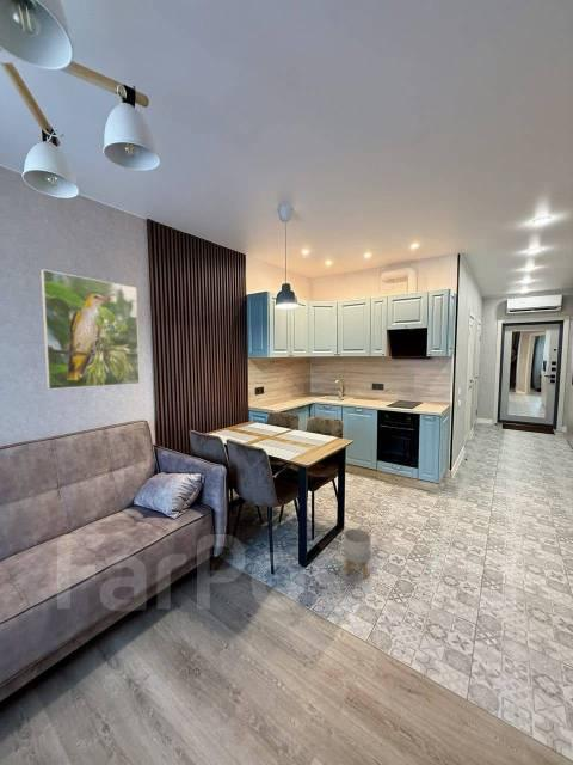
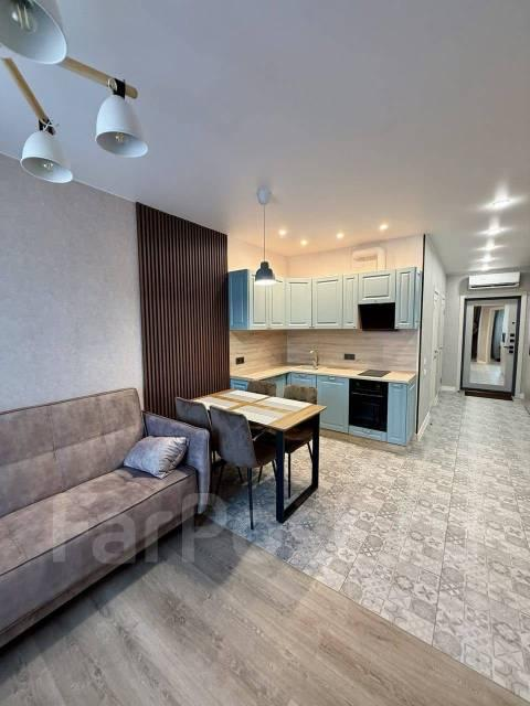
- planter (356, 552)
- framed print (96, 333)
